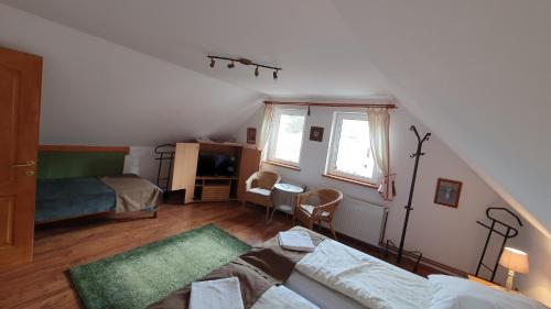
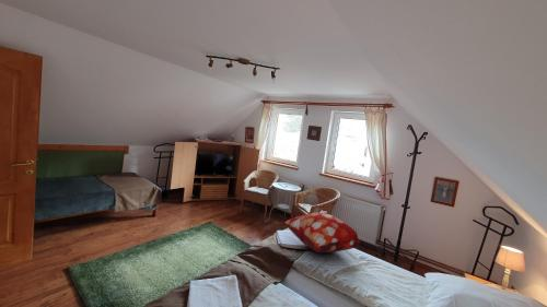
+ decorative pillow (319, 232)
